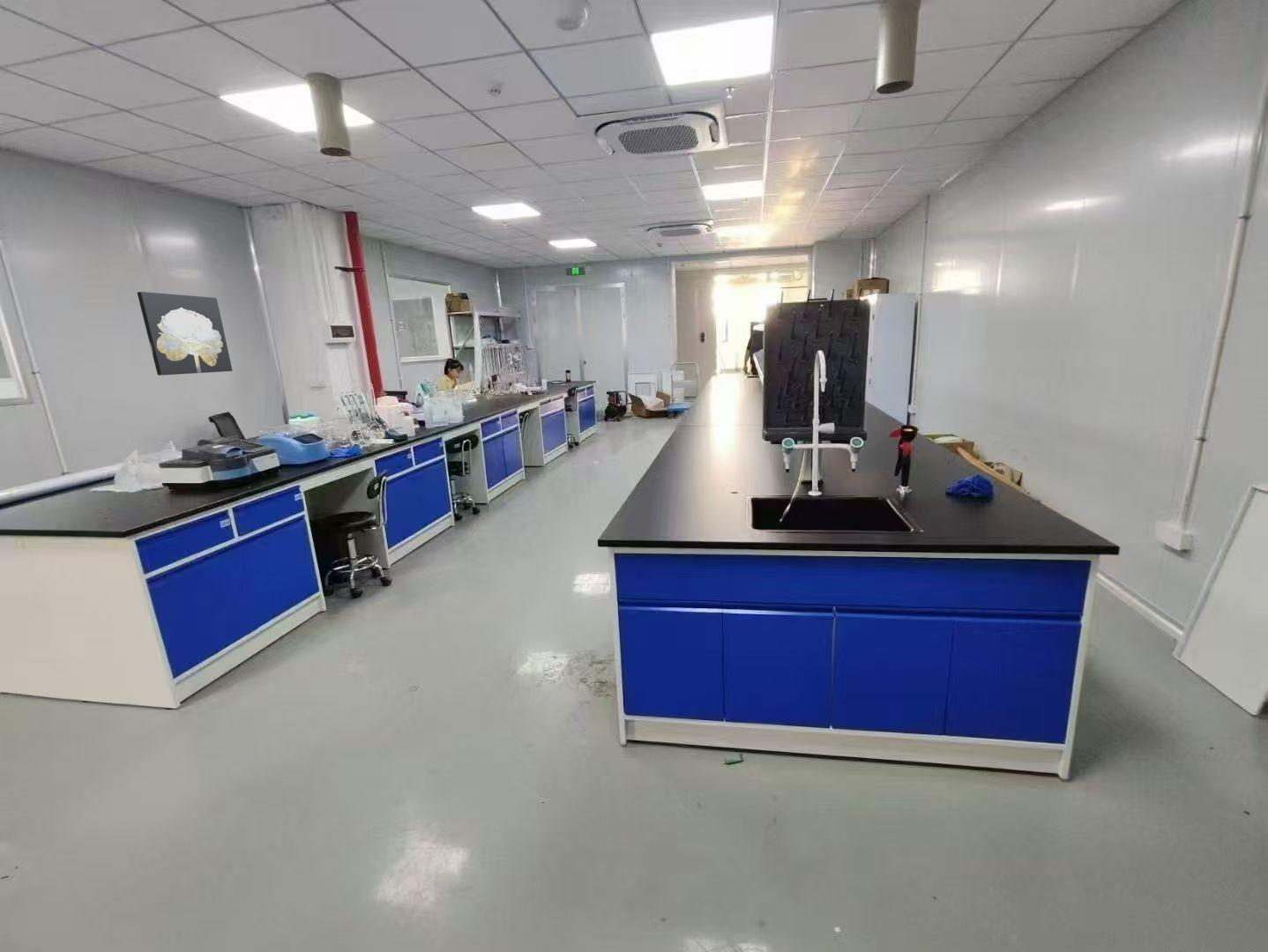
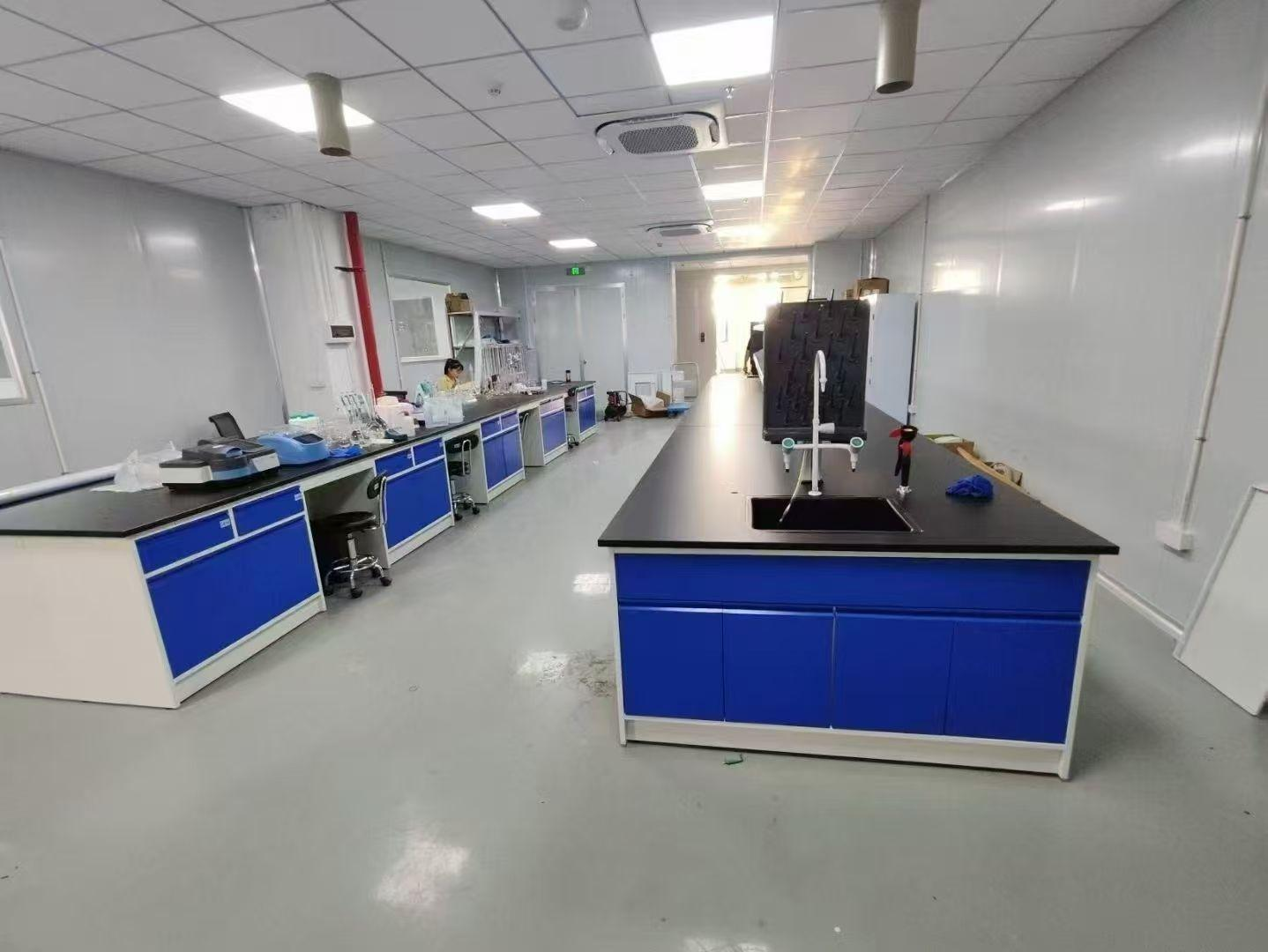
- wall art (188, 334)
